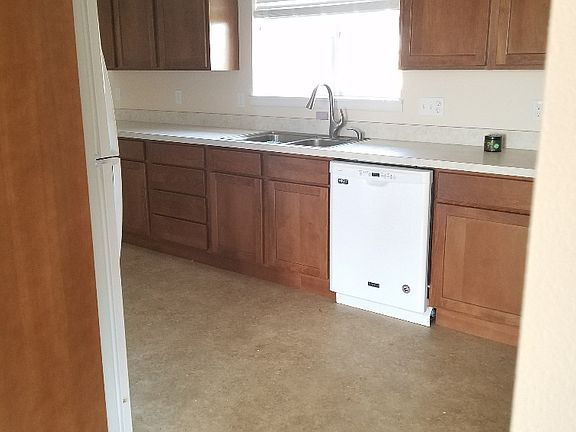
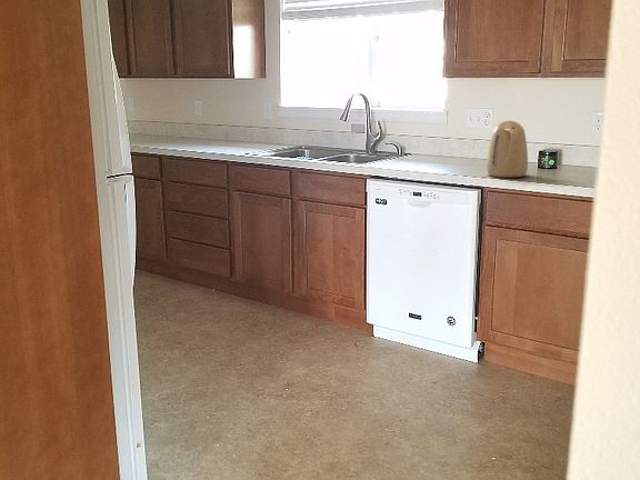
+ kettle (508, 148)
